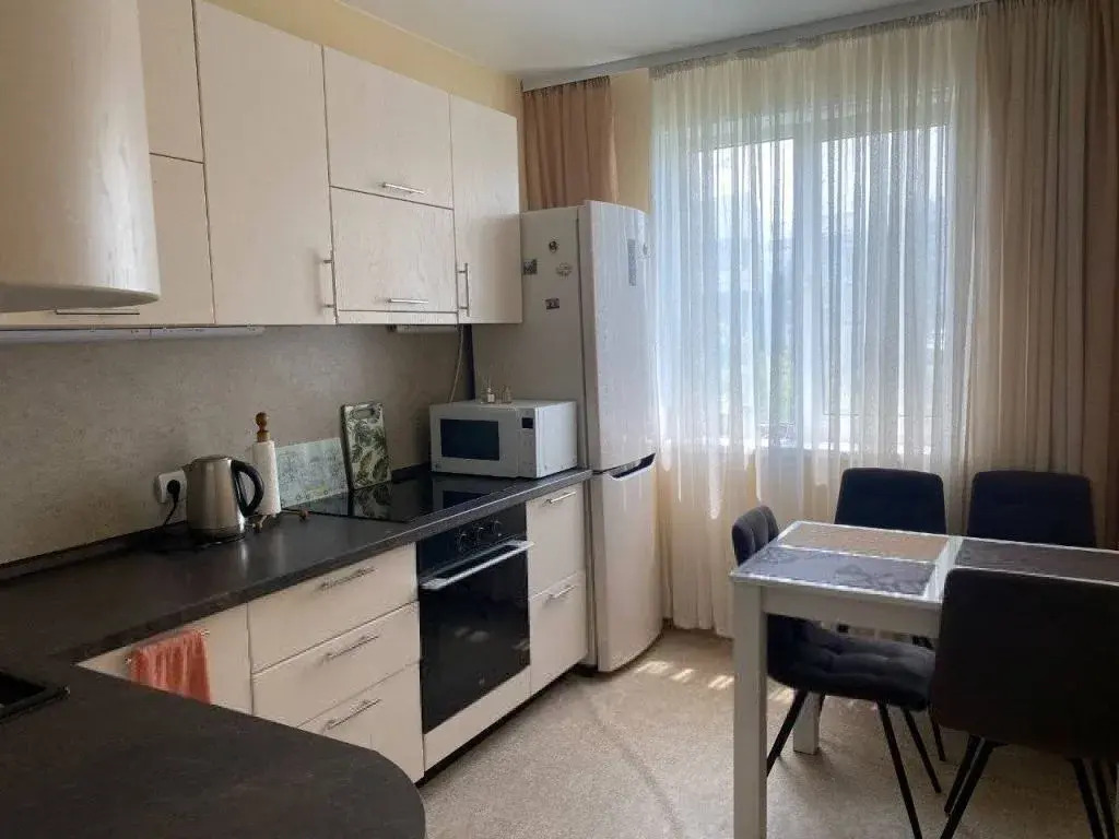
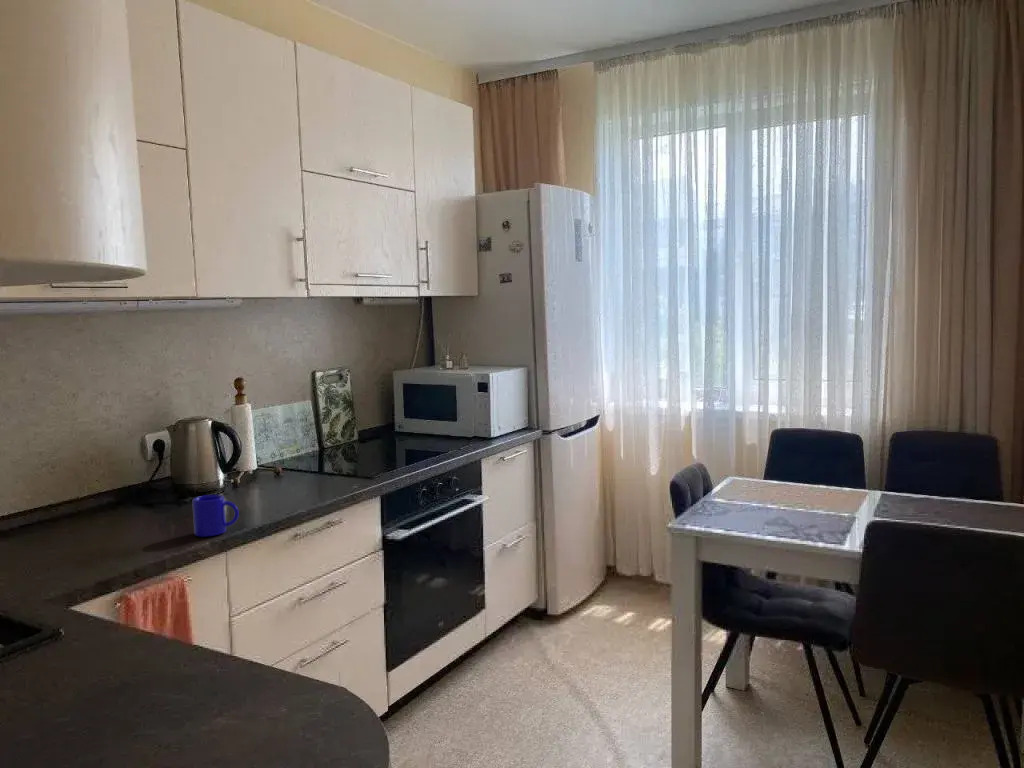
+ mug (216, 514)
